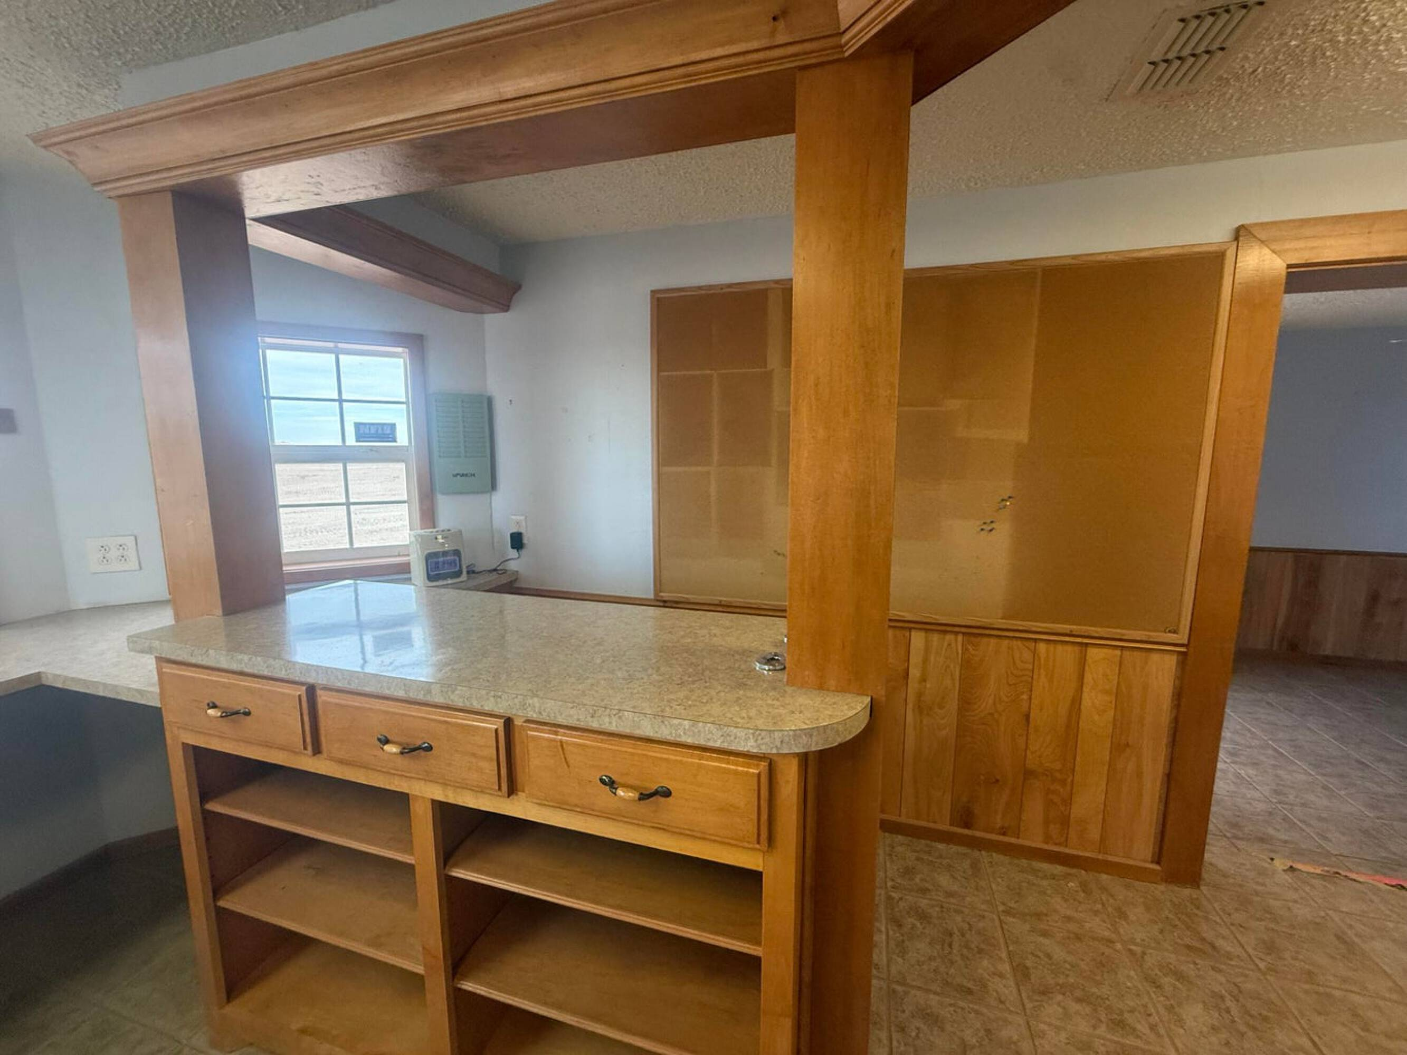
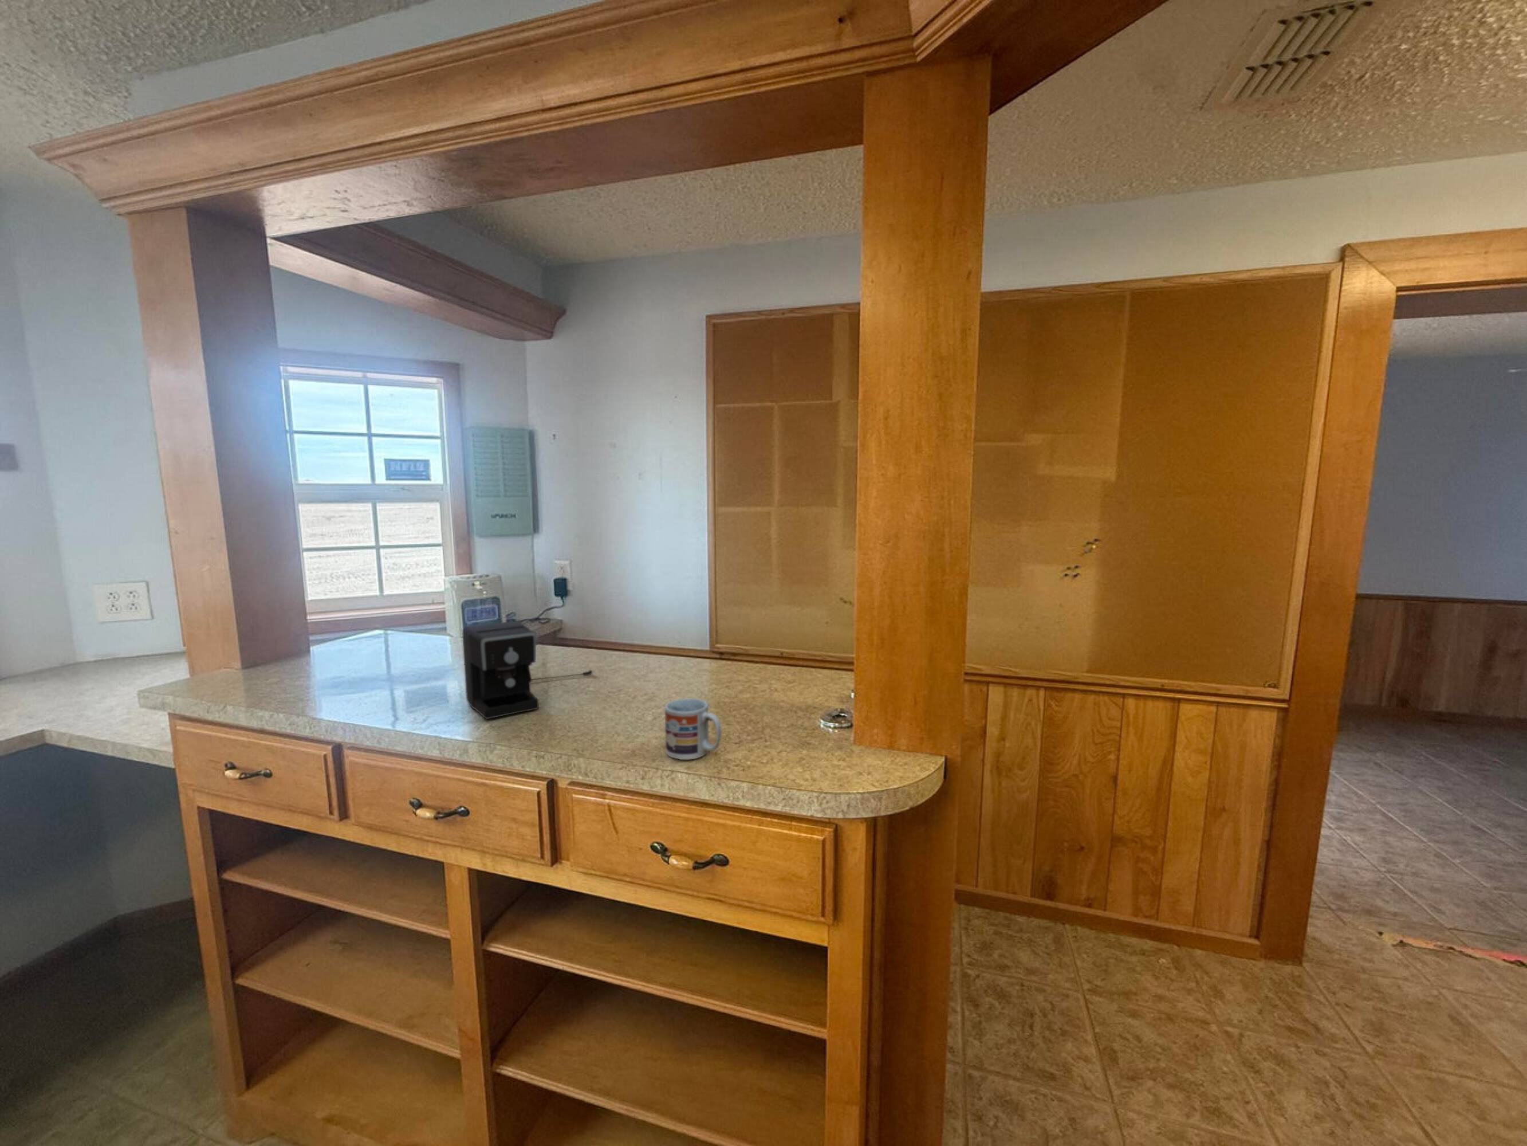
+ coffee maker (535, 658)
+ cup (694, 728)
